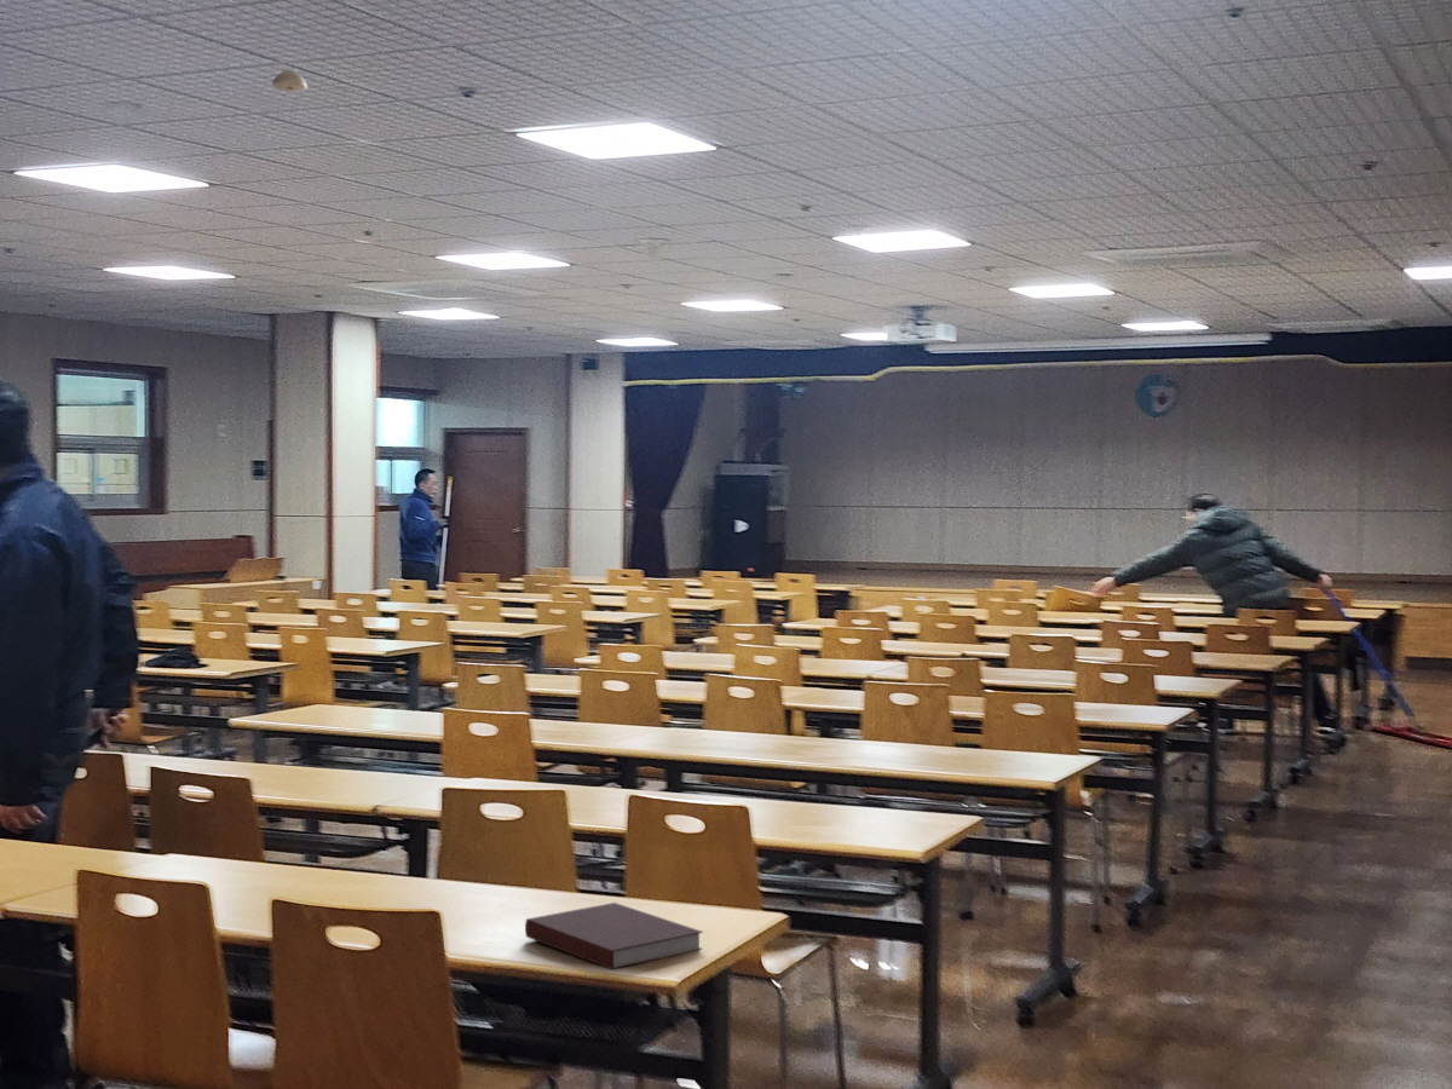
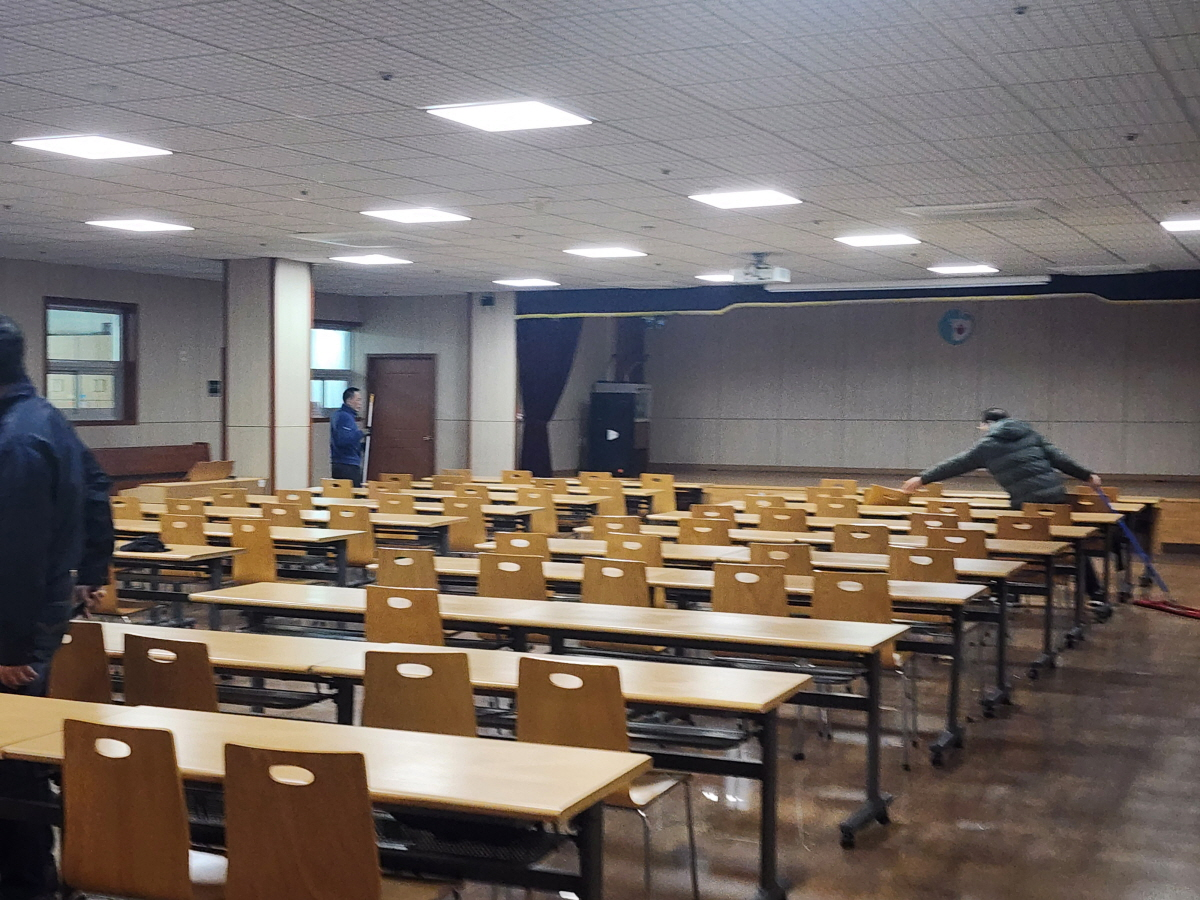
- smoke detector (289, 80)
- notebook (612, 934)
